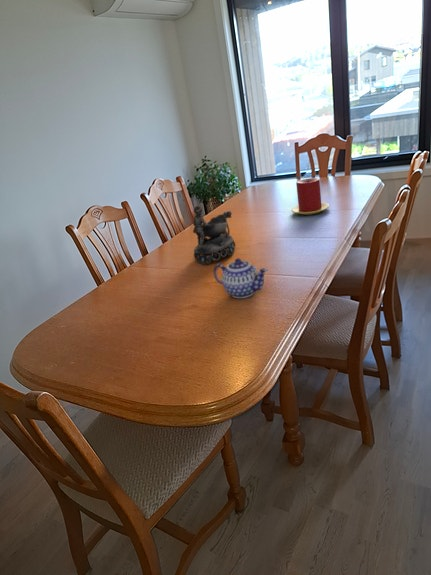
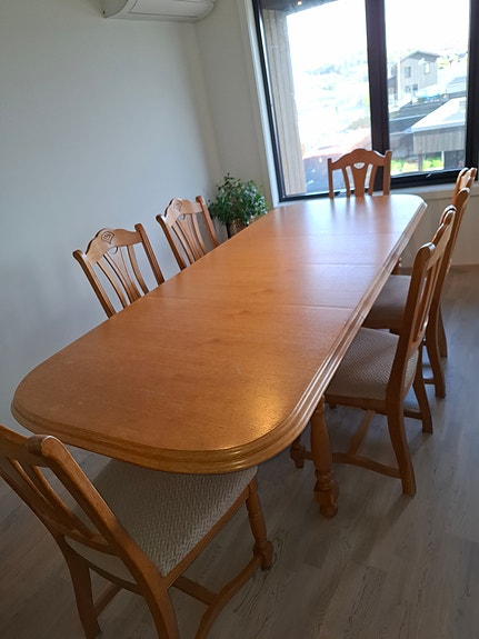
- decorative bowl (212, 227)
- candle (309, 195)
- teapot (240, 276)
